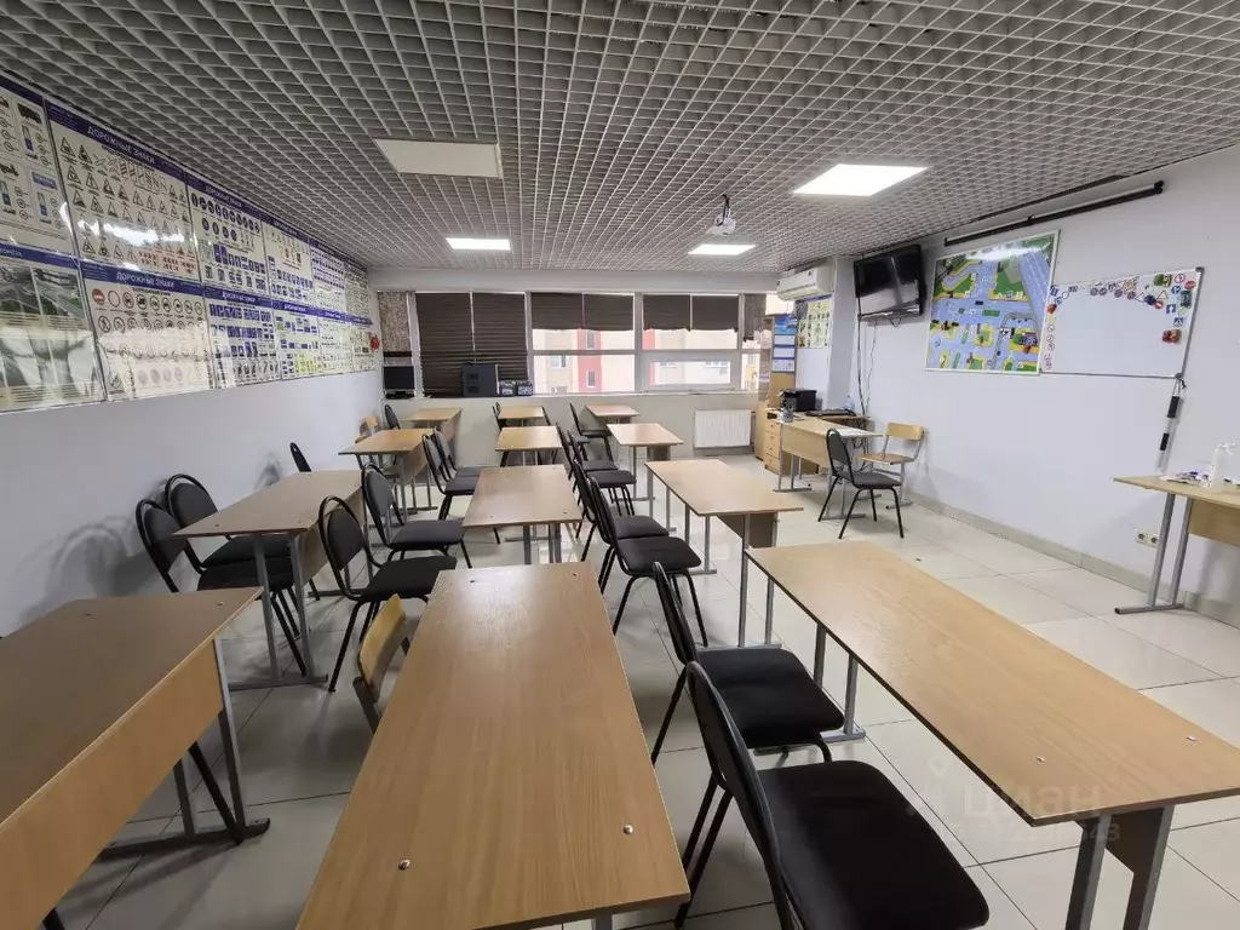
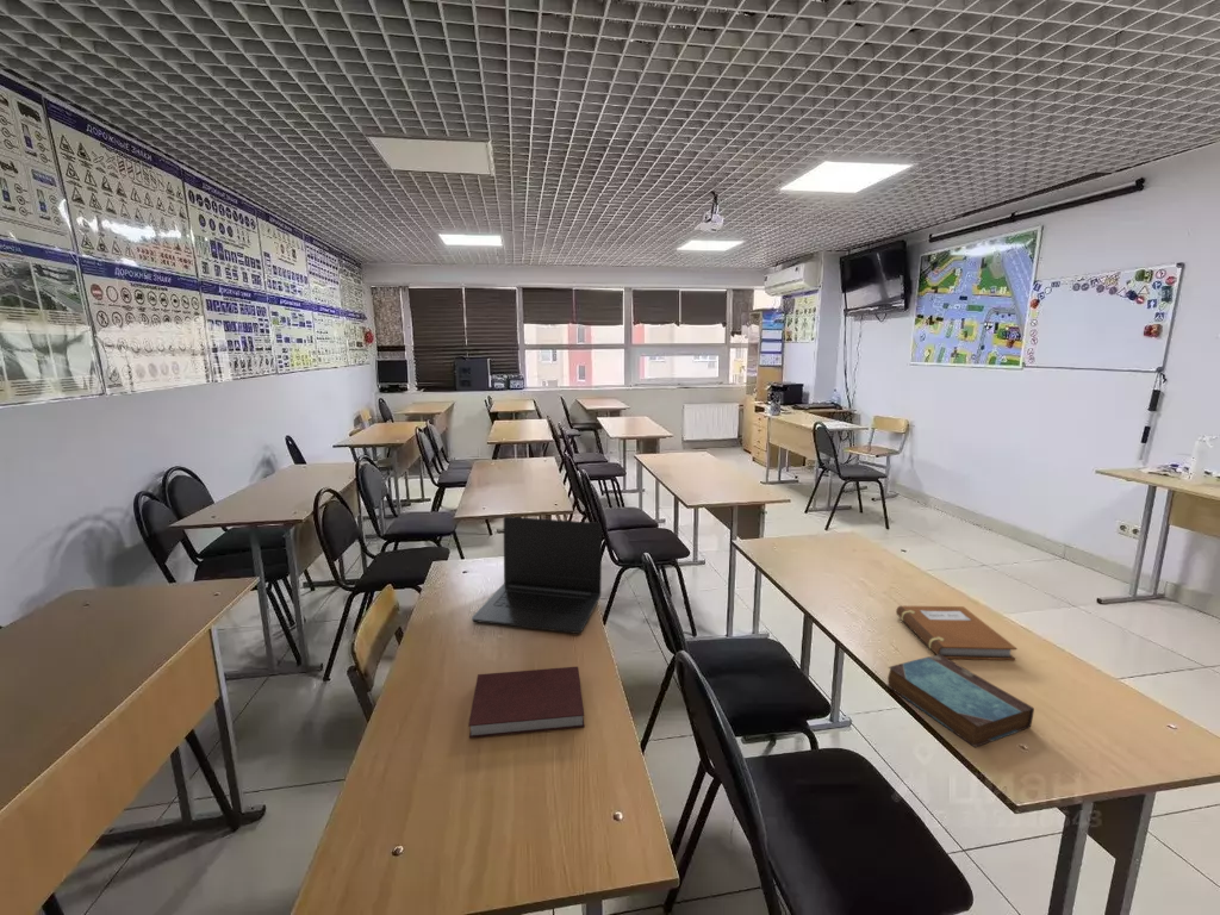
+ book (954, 695)
+ notebook (950, 629)
+ laptop (539, 571)
+ notebook (528, 698)
